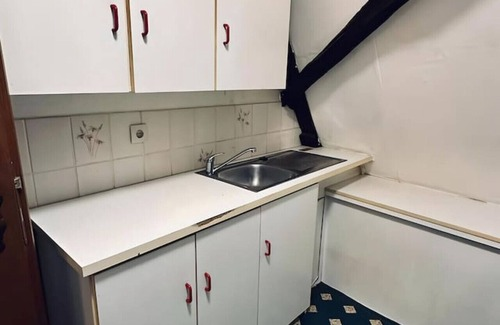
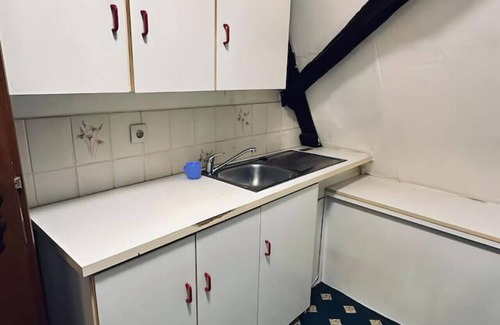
+ cup (192, 169)
